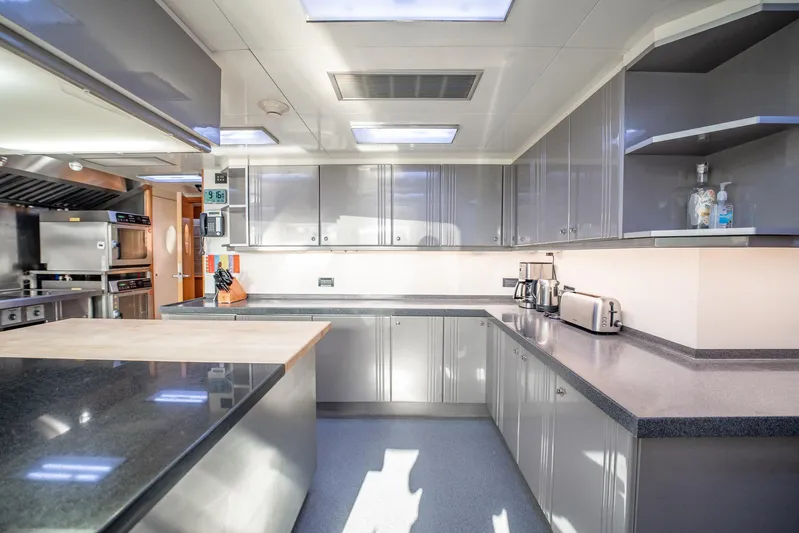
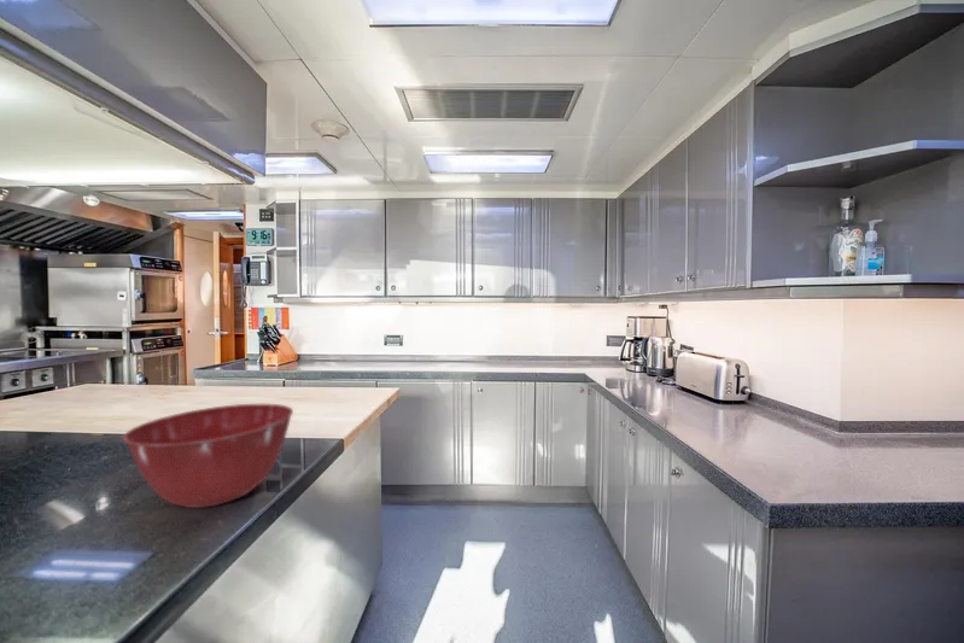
+ mixing bowl (217, 455)
